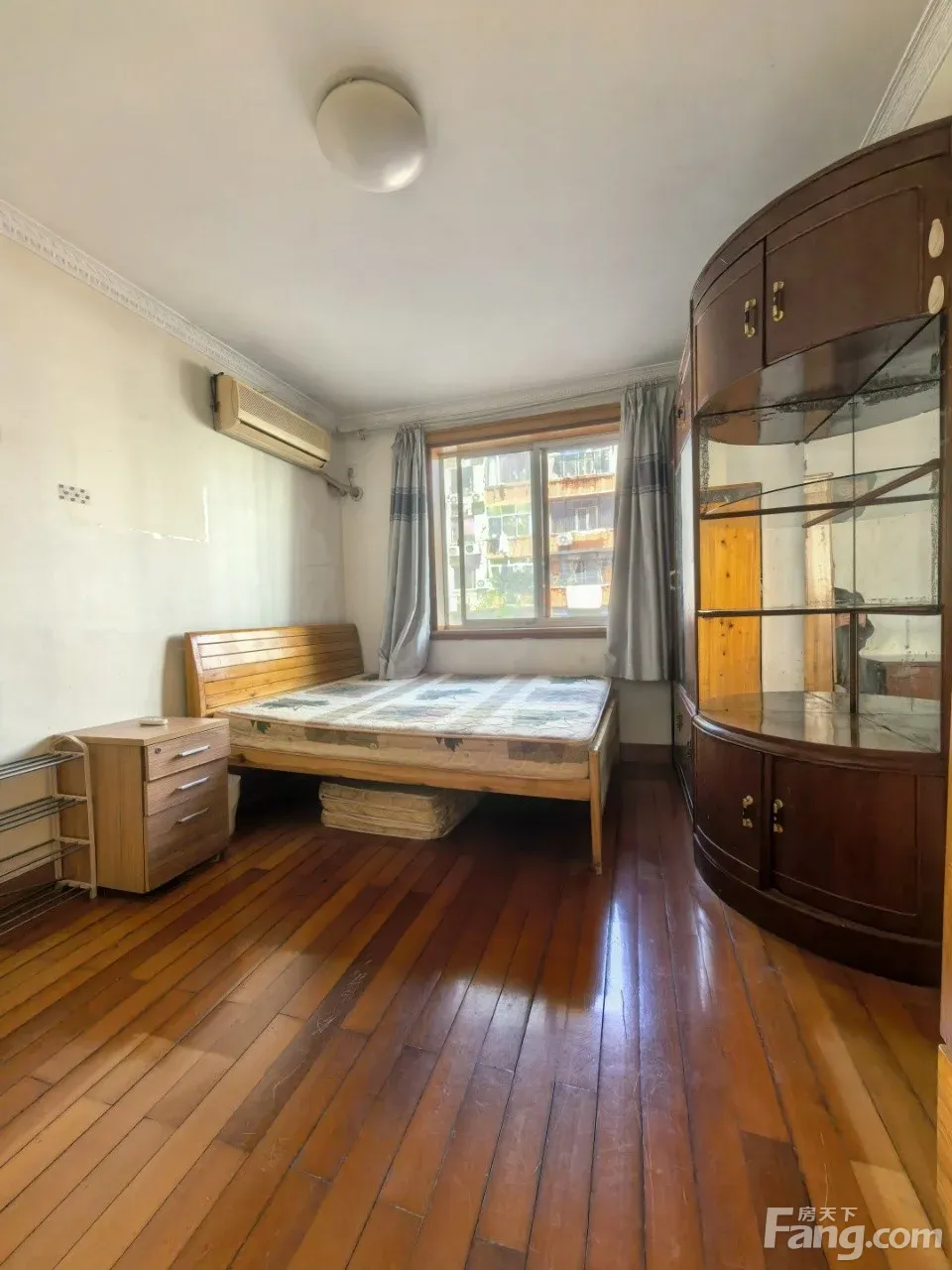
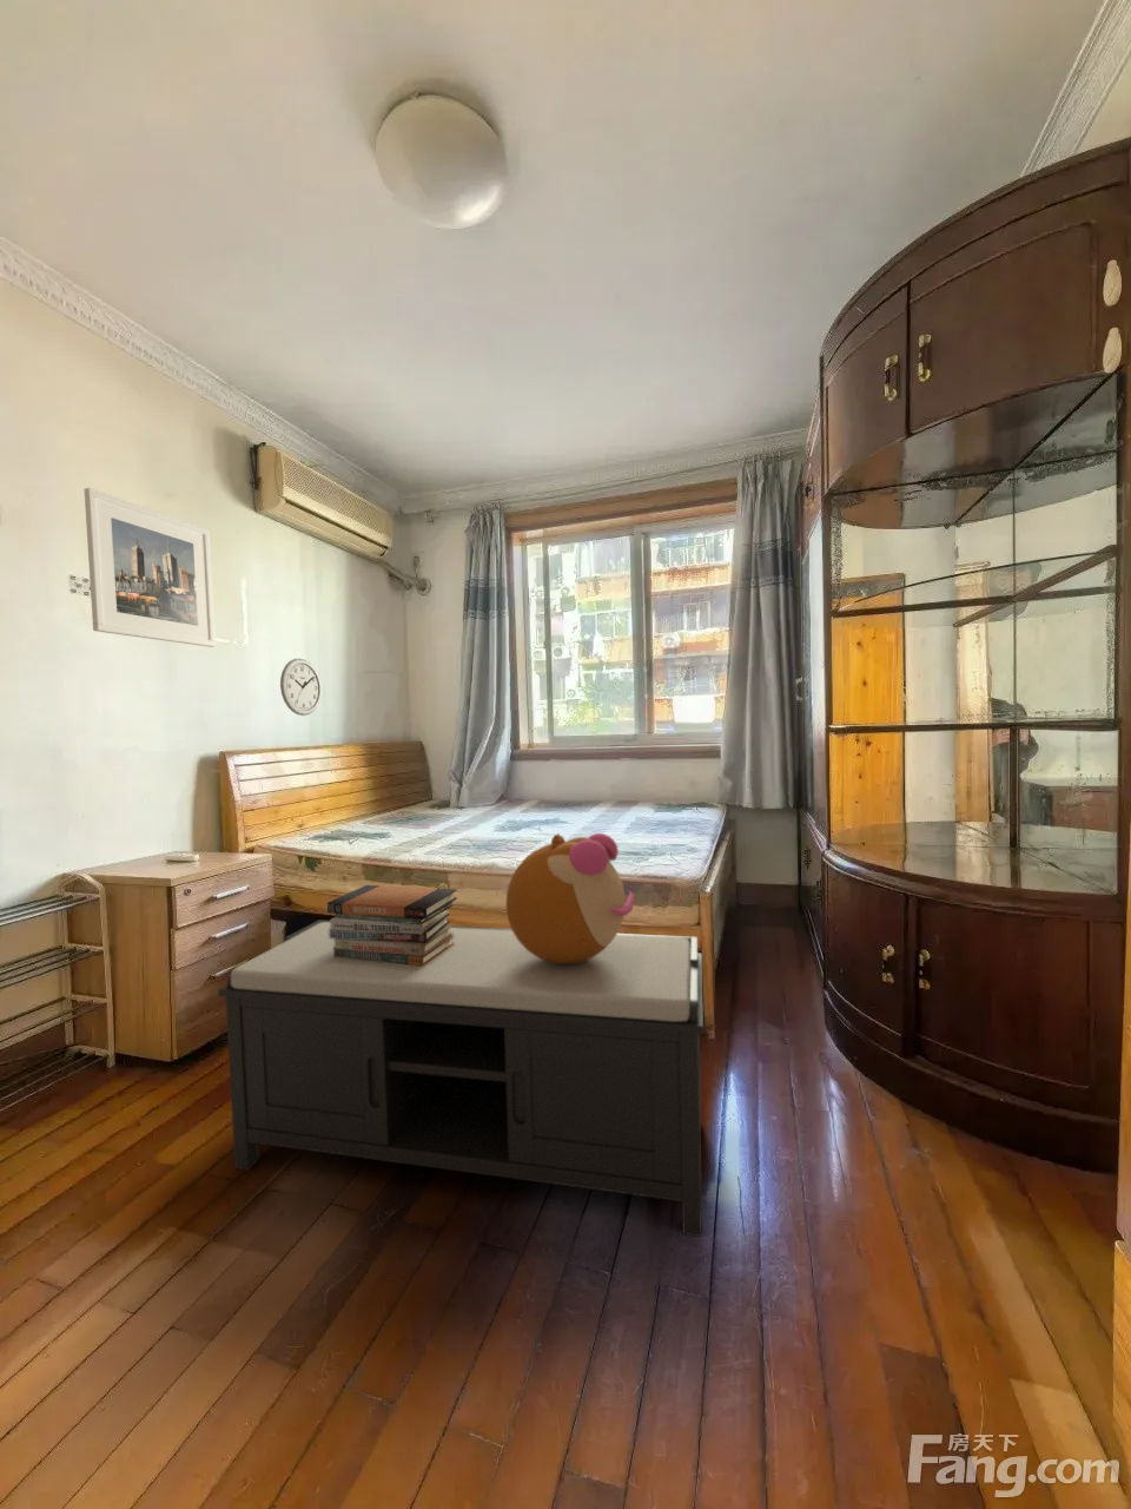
+ bench (474, 1048)
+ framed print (156, 575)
+ book stack (392, 922)
+ plush toy (568, 896)
+ wall clock (302, 686)
